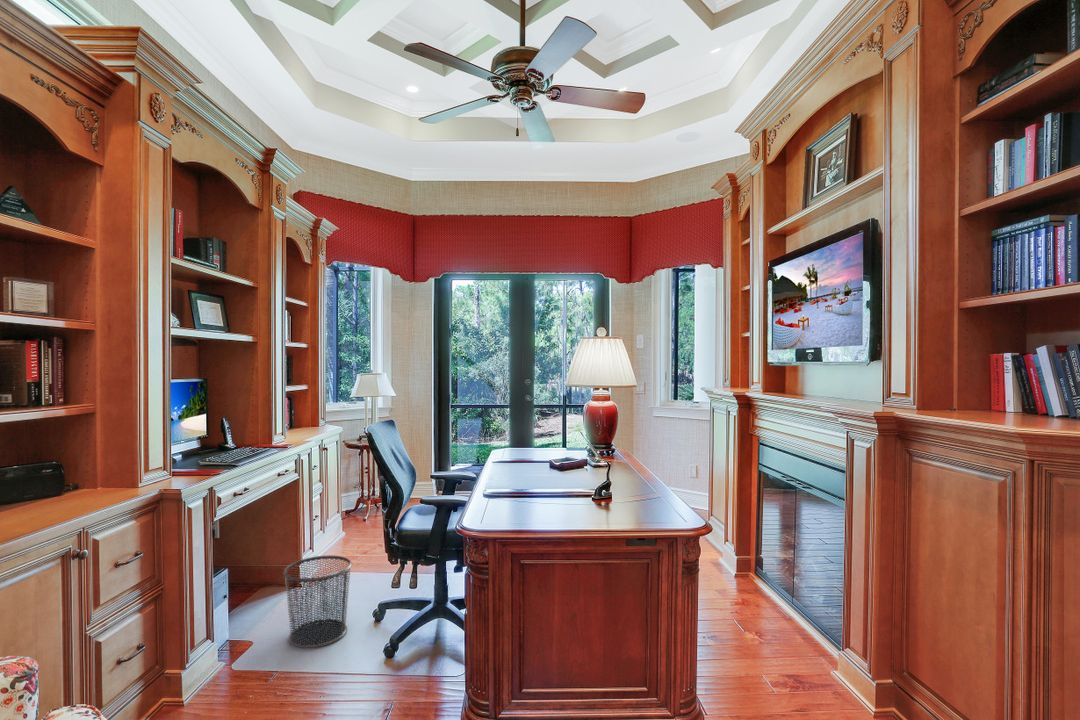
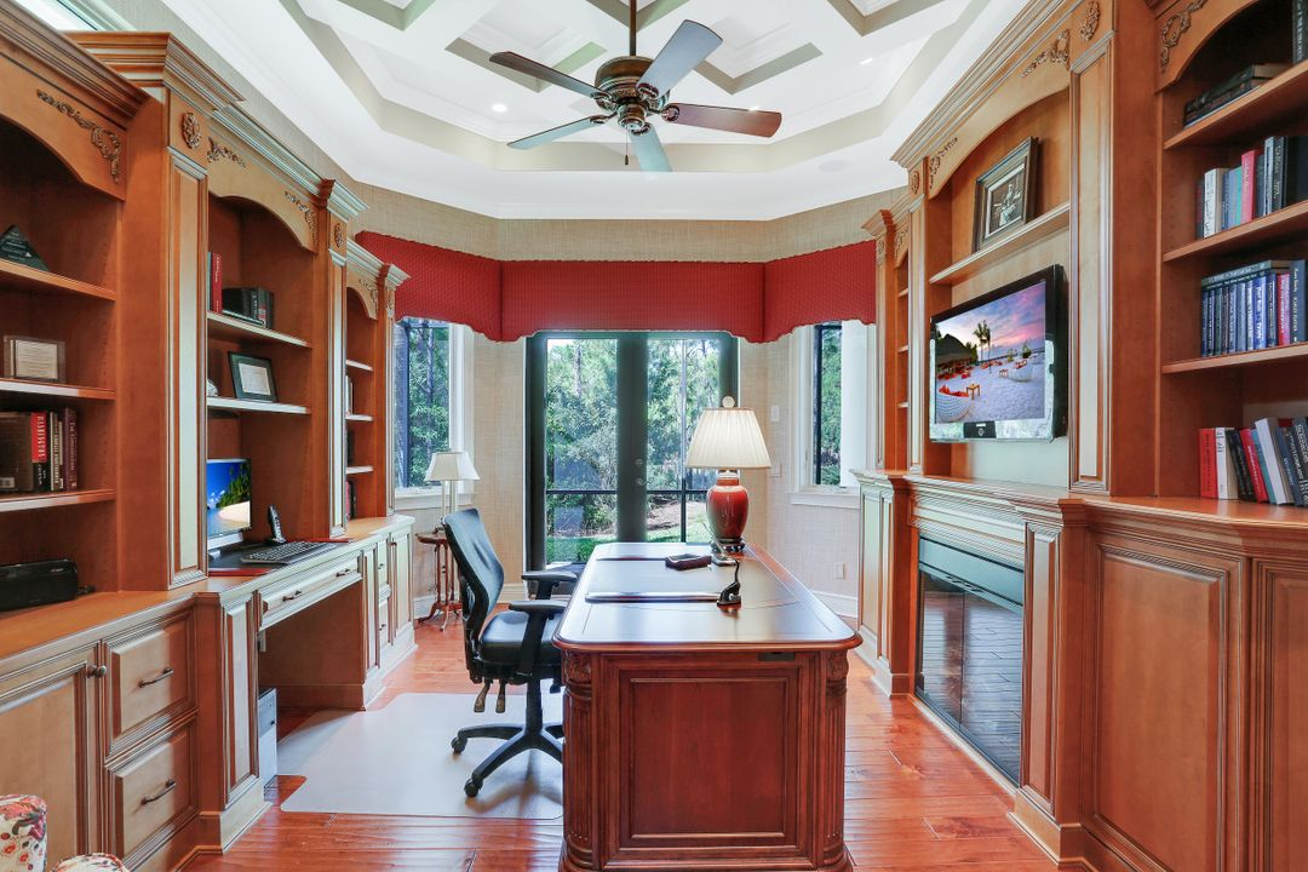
- waste bin (318, 599)
